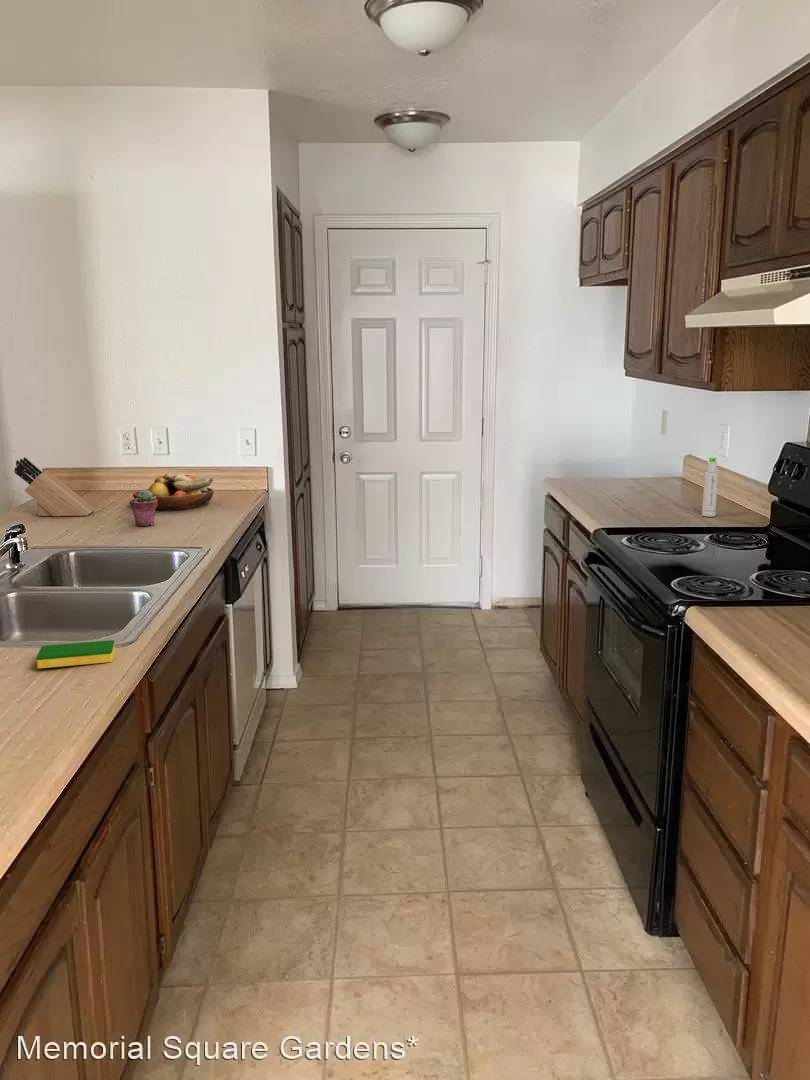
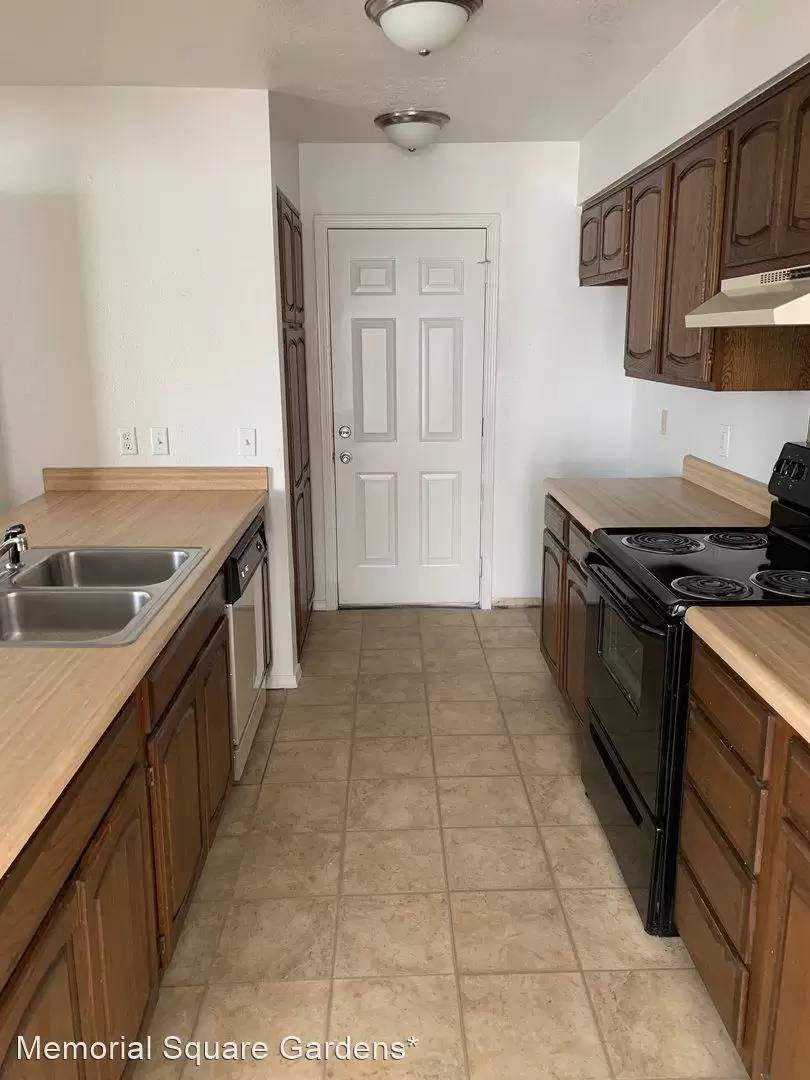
- potted succulent (144, 507)
- knife block (53, 486)
- fruit bowl (174, 488)
- dish sponge (76, 653)
- bottle (710, 486)
